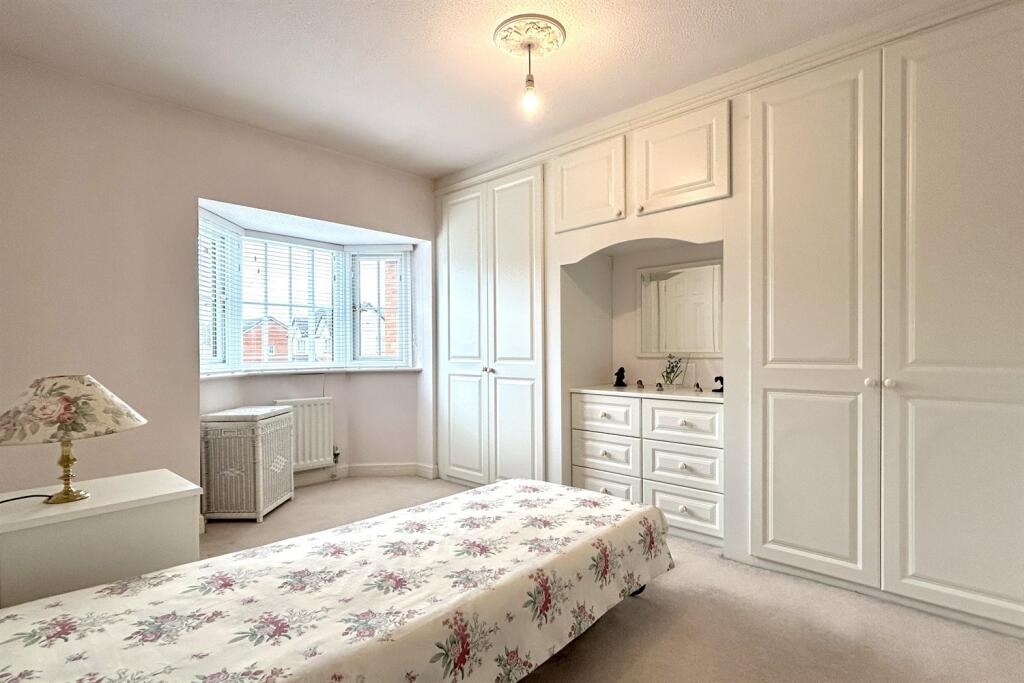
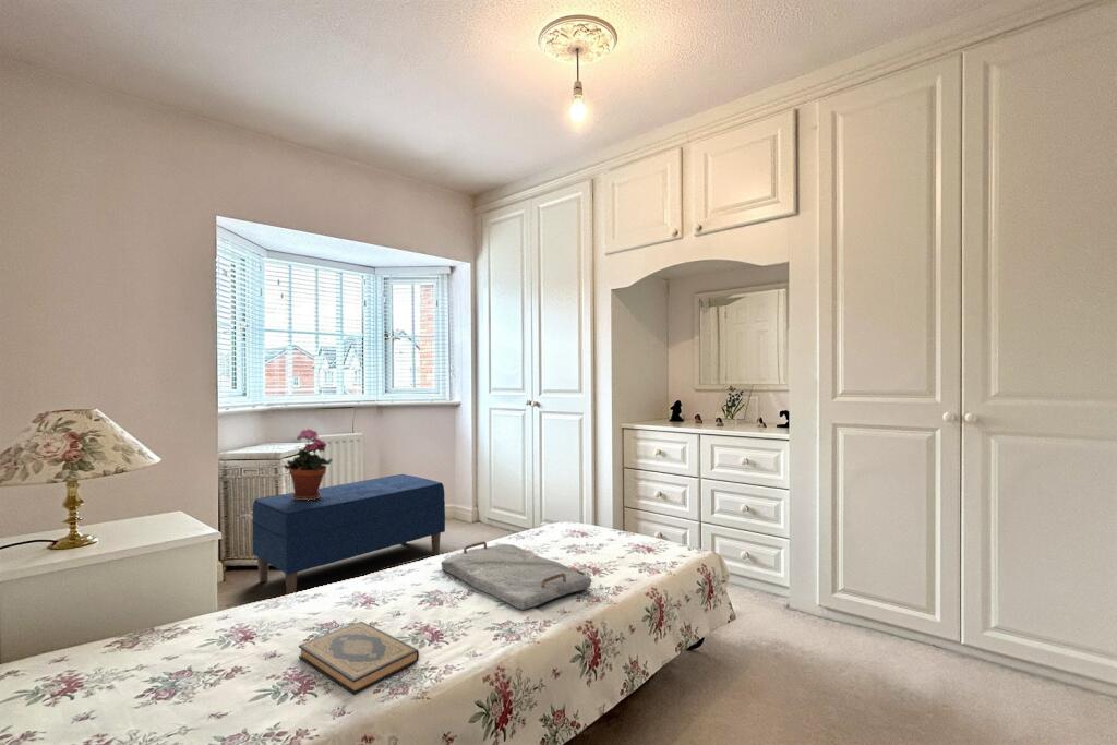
+ hardback book (358, 652)
+ potted plant (307, 462)
+ bench (355, 528)
+ serving tray (519, 567)
